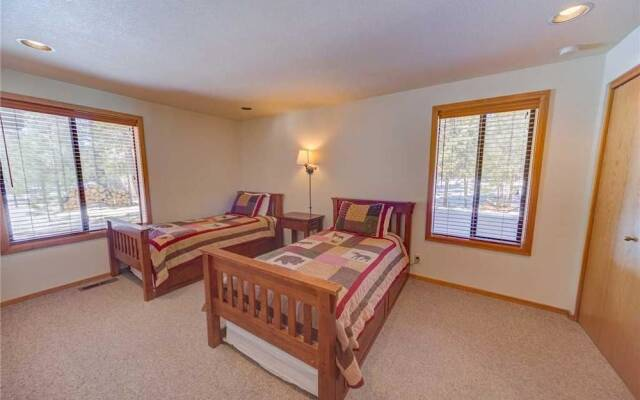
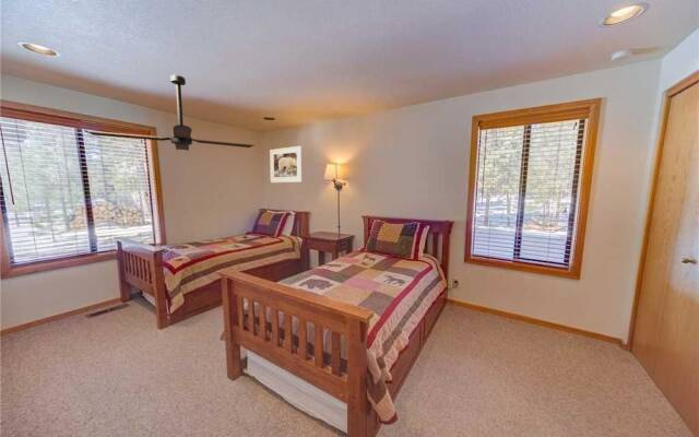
+ ceiling fan (179, 111)
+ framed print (285, 165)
